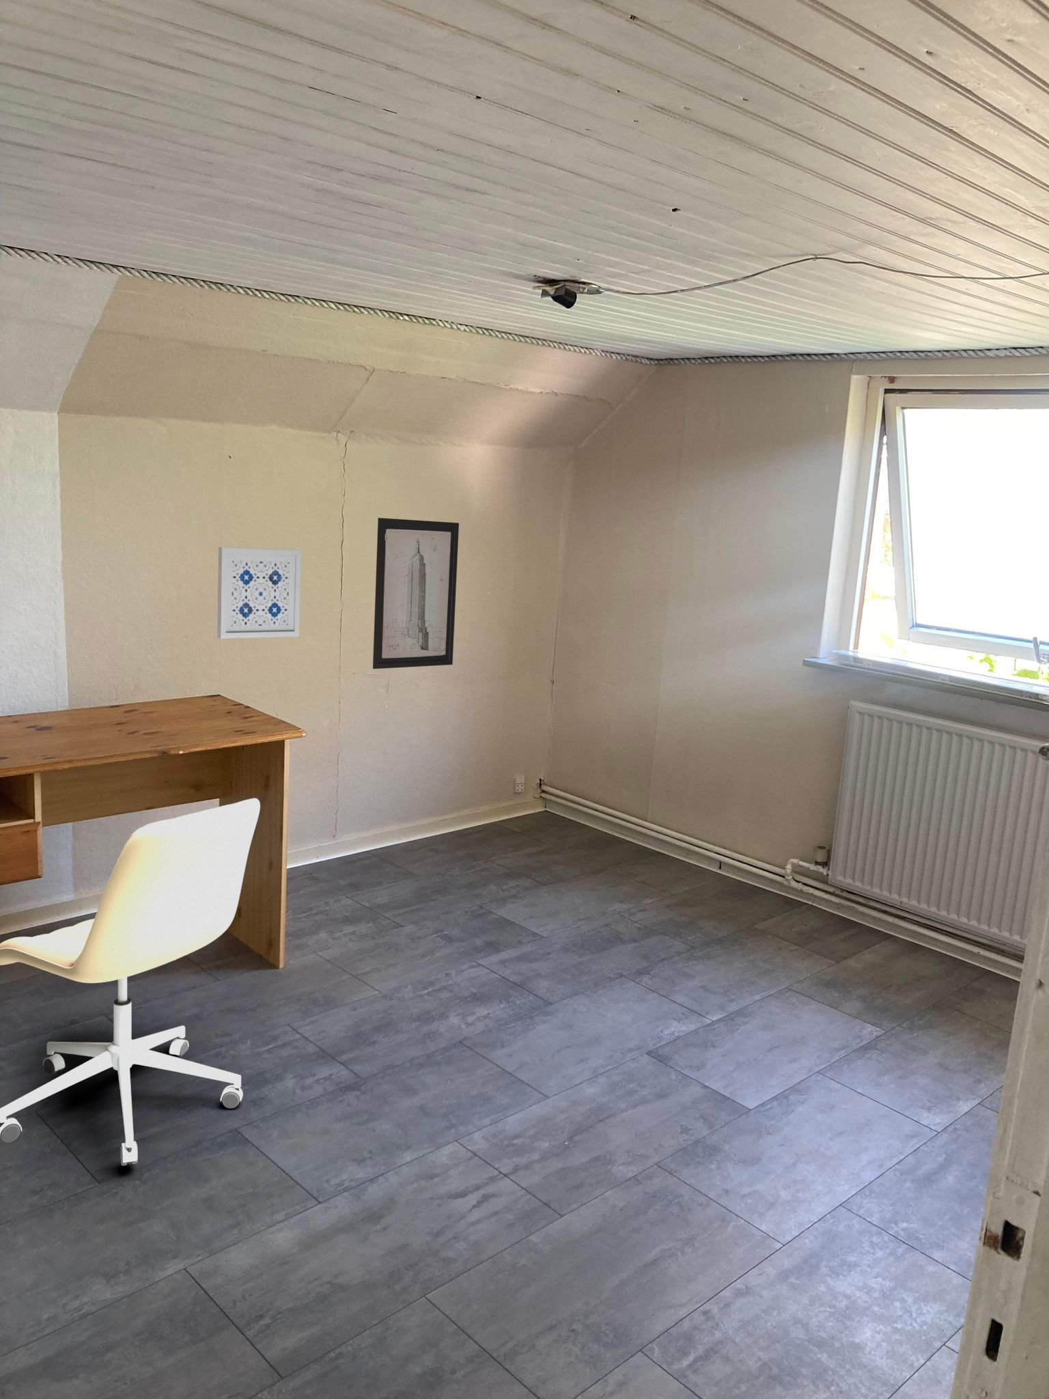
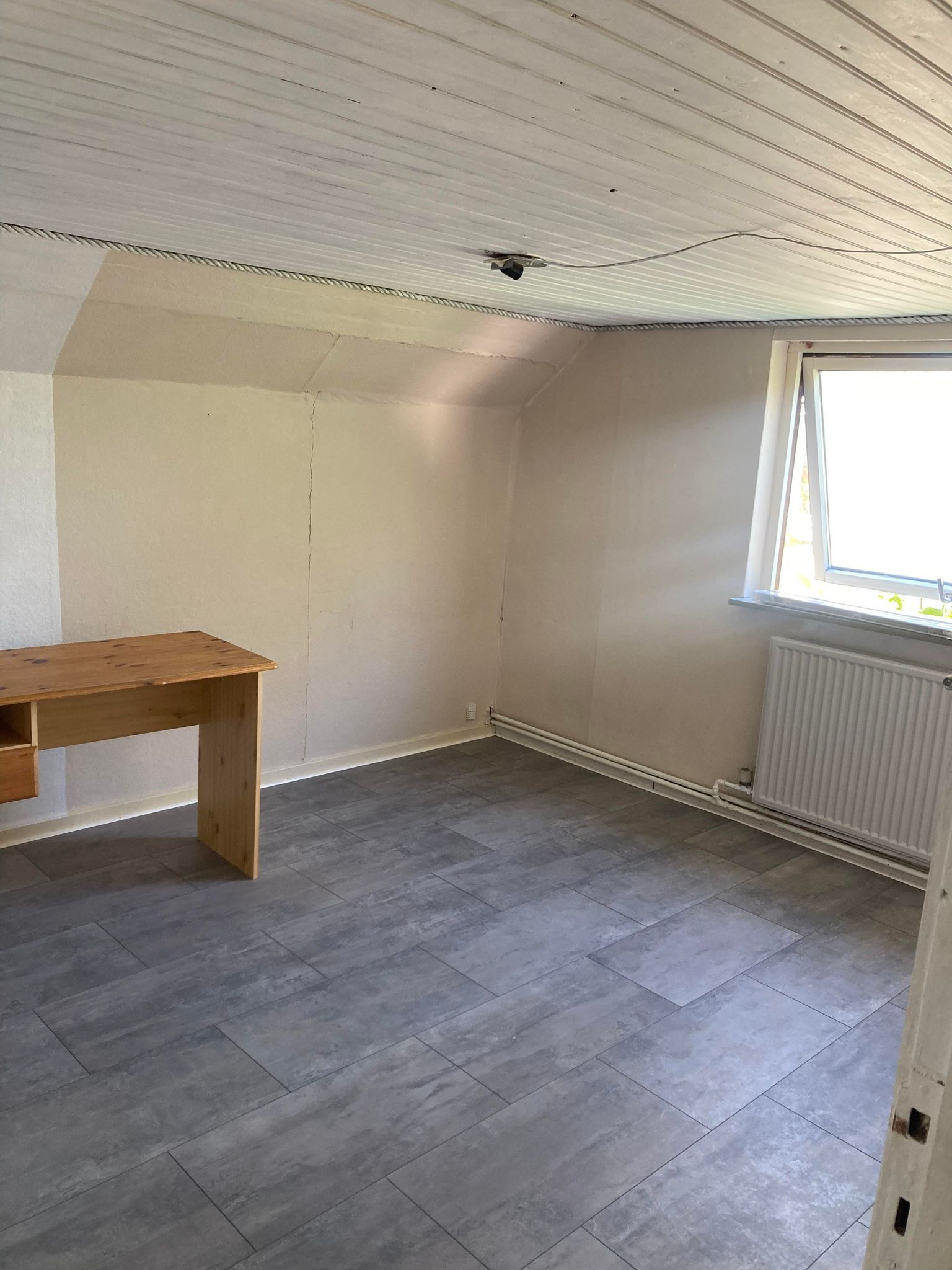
- wall art (417, 594)
- wall art (260, 593)
- office chair (127, 952)
